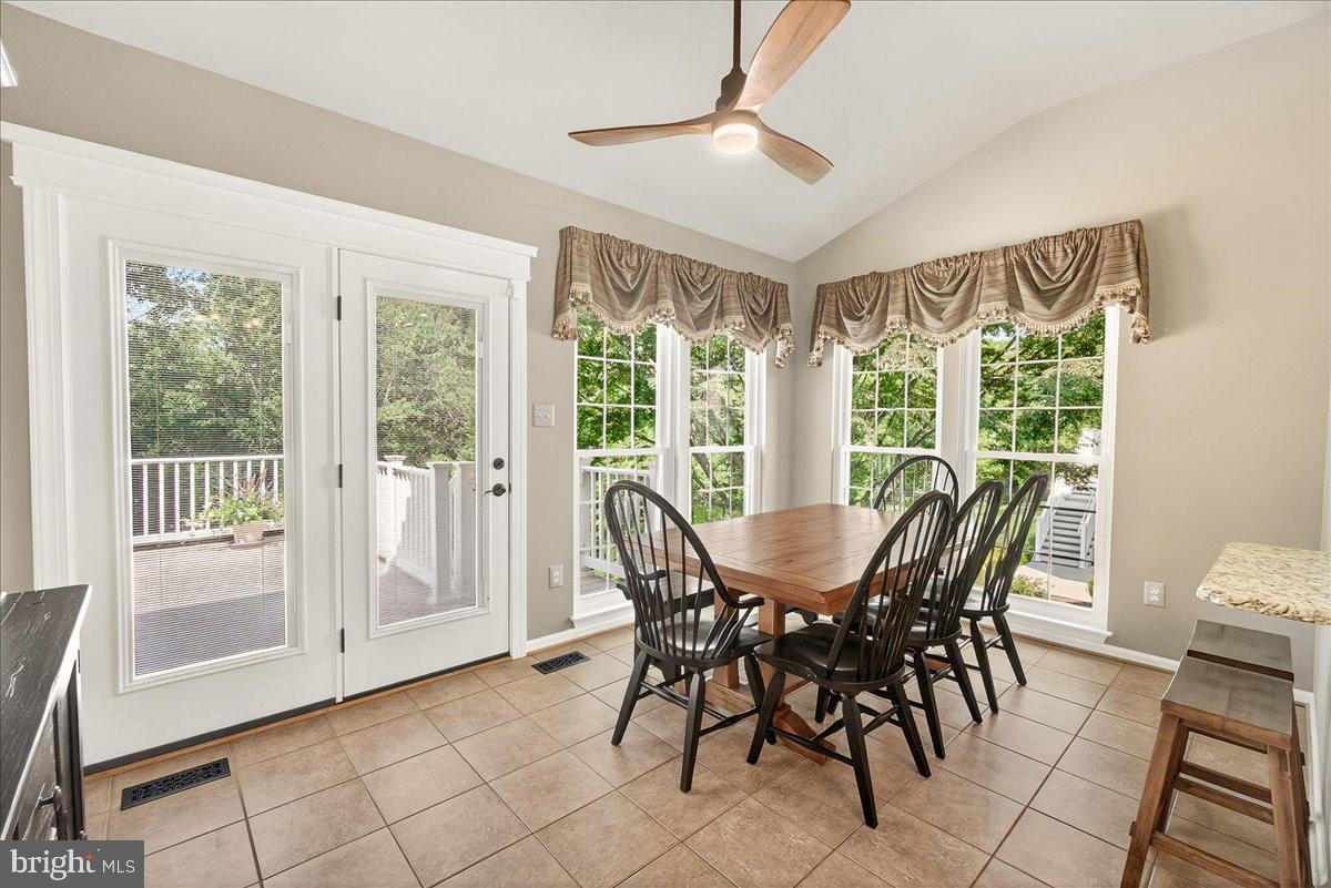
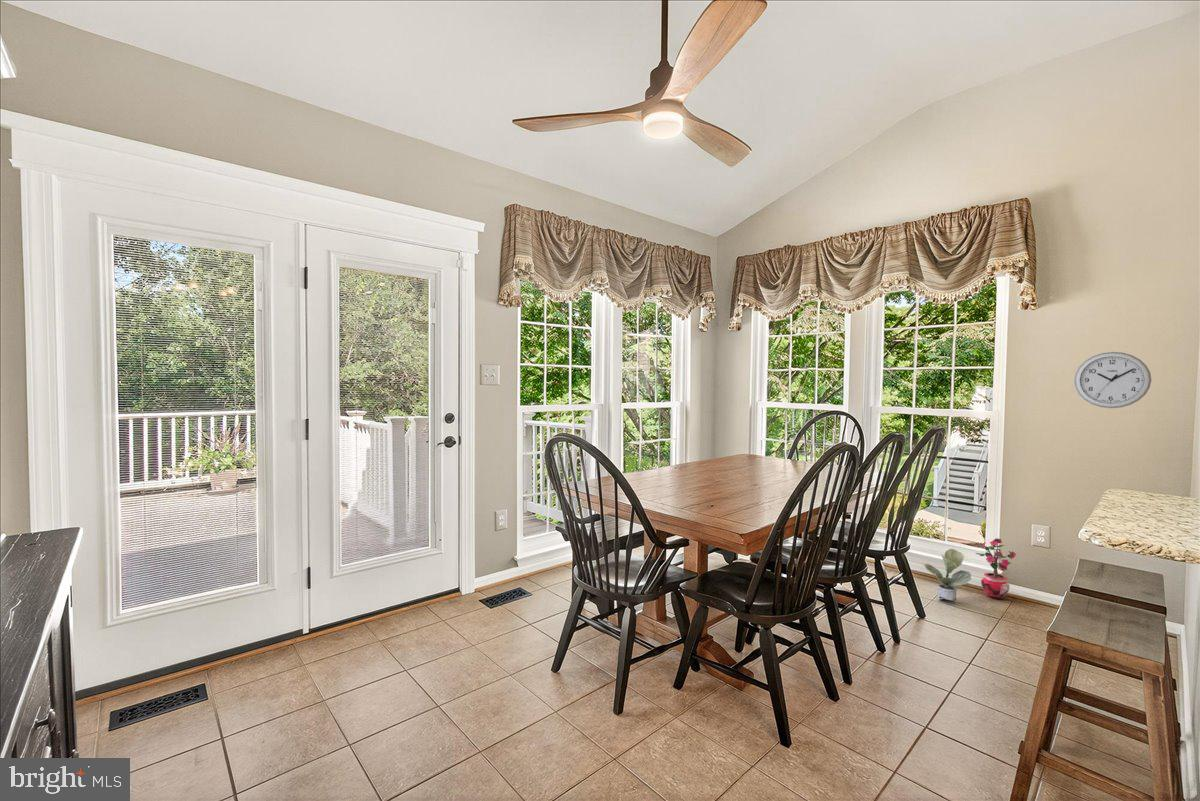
+ potted plant (946, 577)
+ potted plant (994, 566)
+ wall clock (1111, 380)
